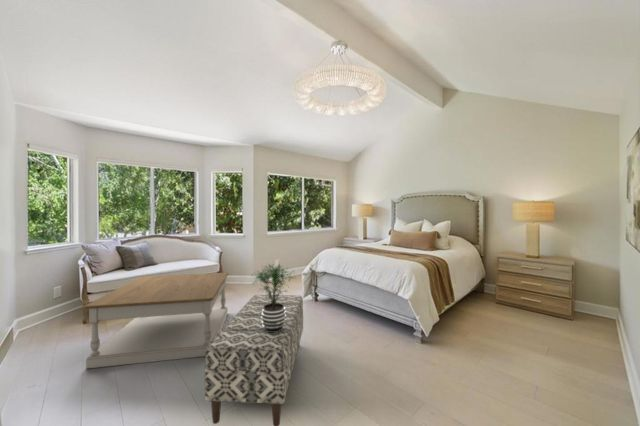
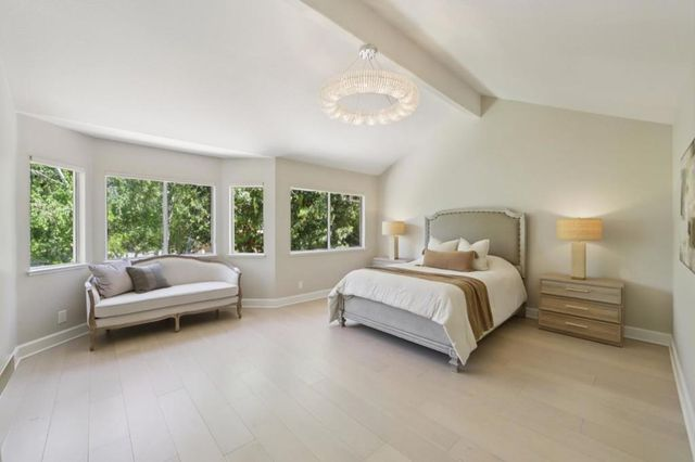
- potted plant (272, 295)
- bench (265, 345)
- coffee table (171, 310)
